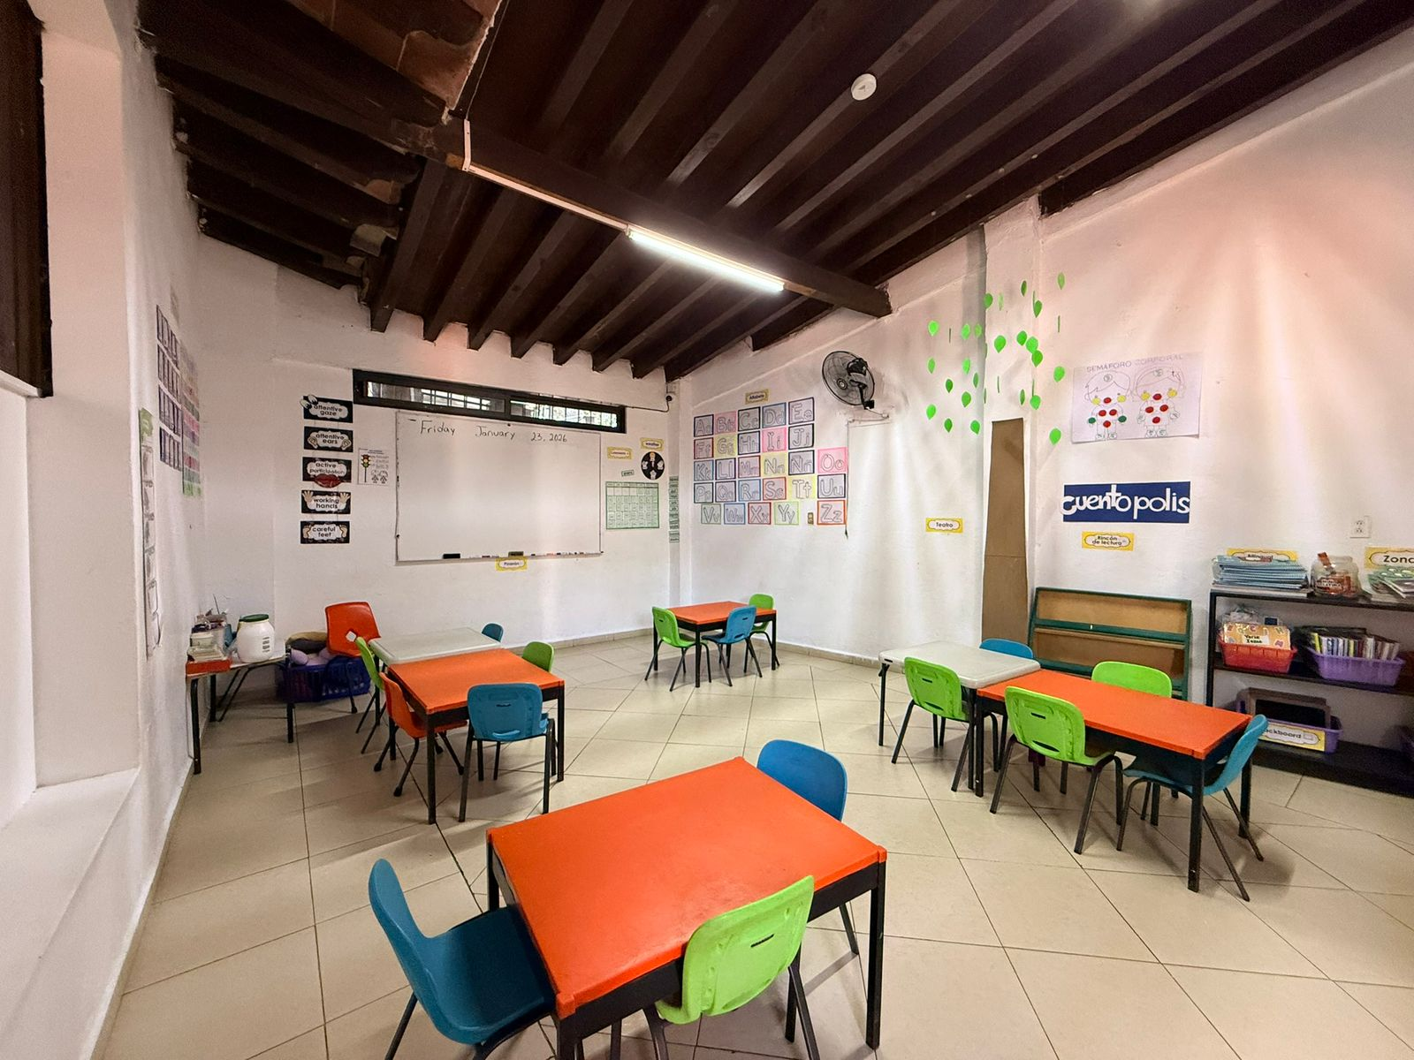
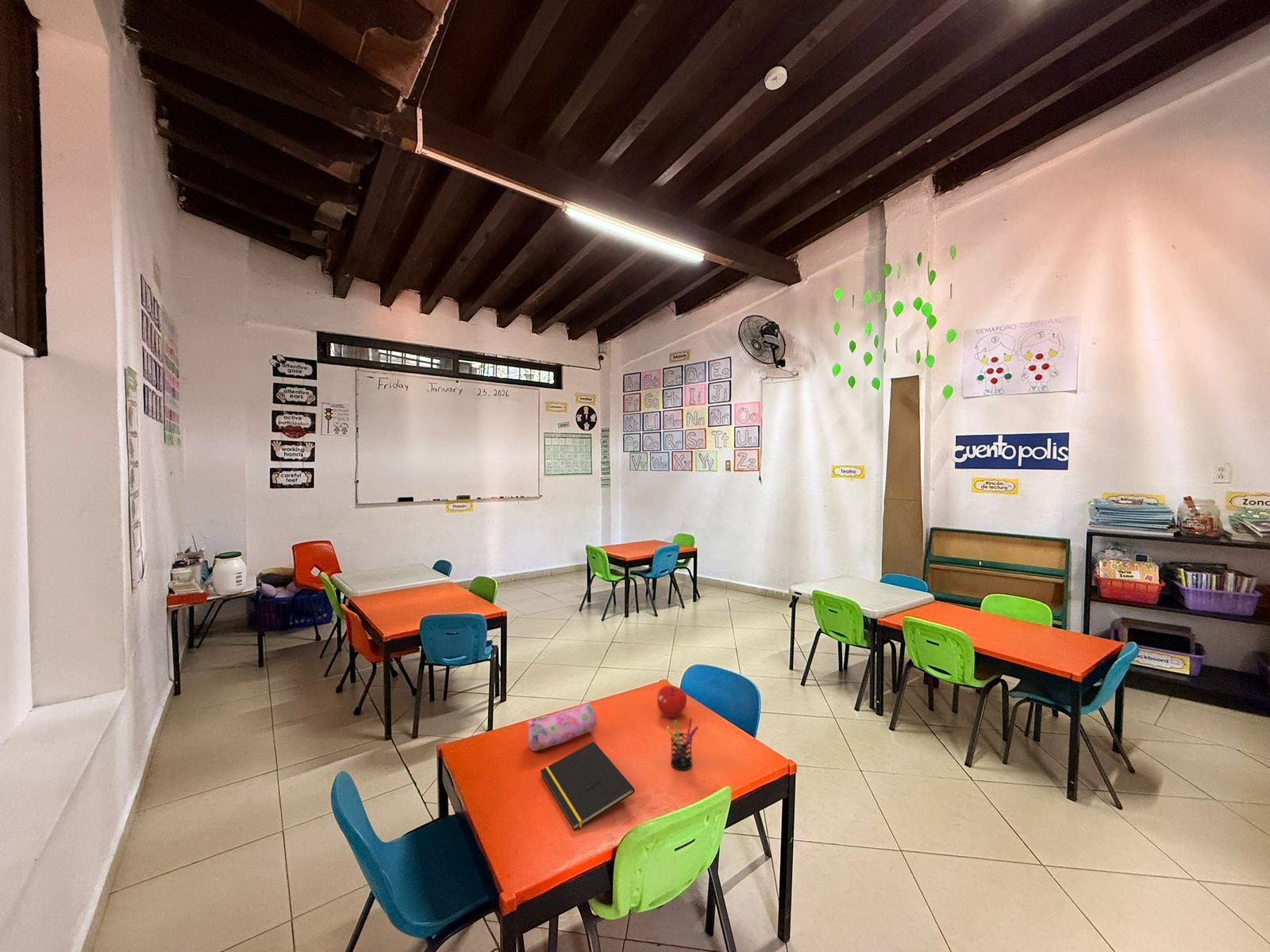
+ pen holder (681, 740)
+ pencil case (561, 725)
+ notepad (585, 781)
+ fruit (672, 699)
